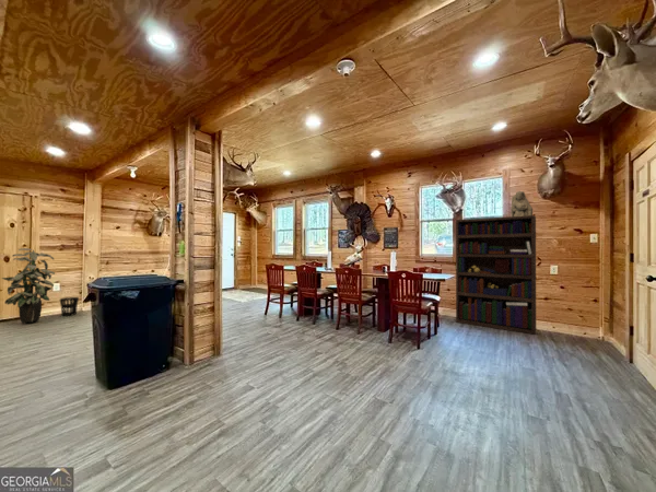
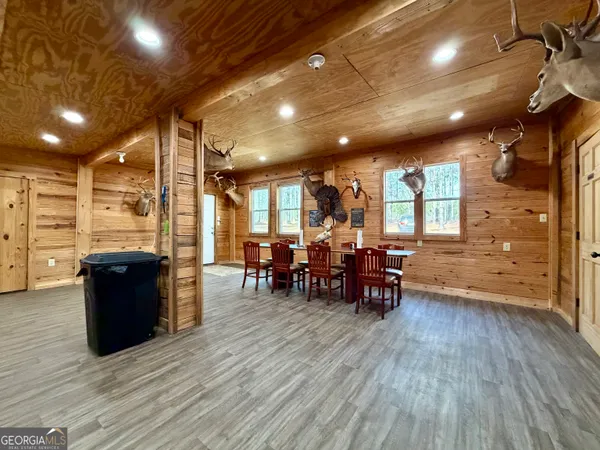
- bookcase (494, 271)
- wastebasket (69, 306)
- indoor plant (28, 284)
- sculpture bust (520, 203)
